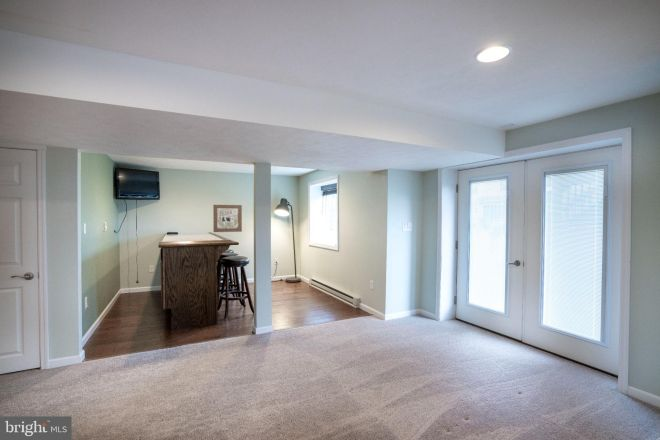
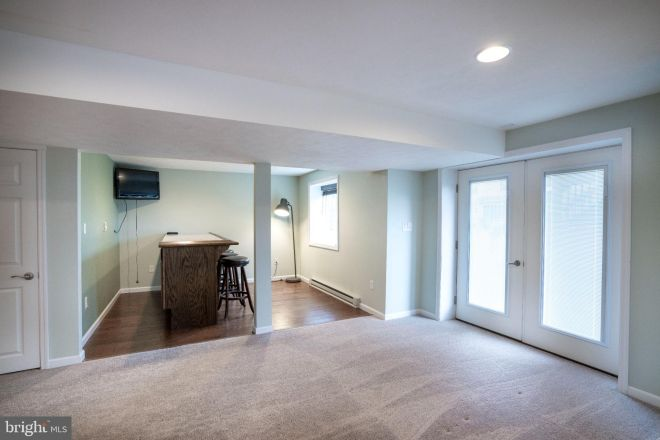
- wall art (227, 218)
